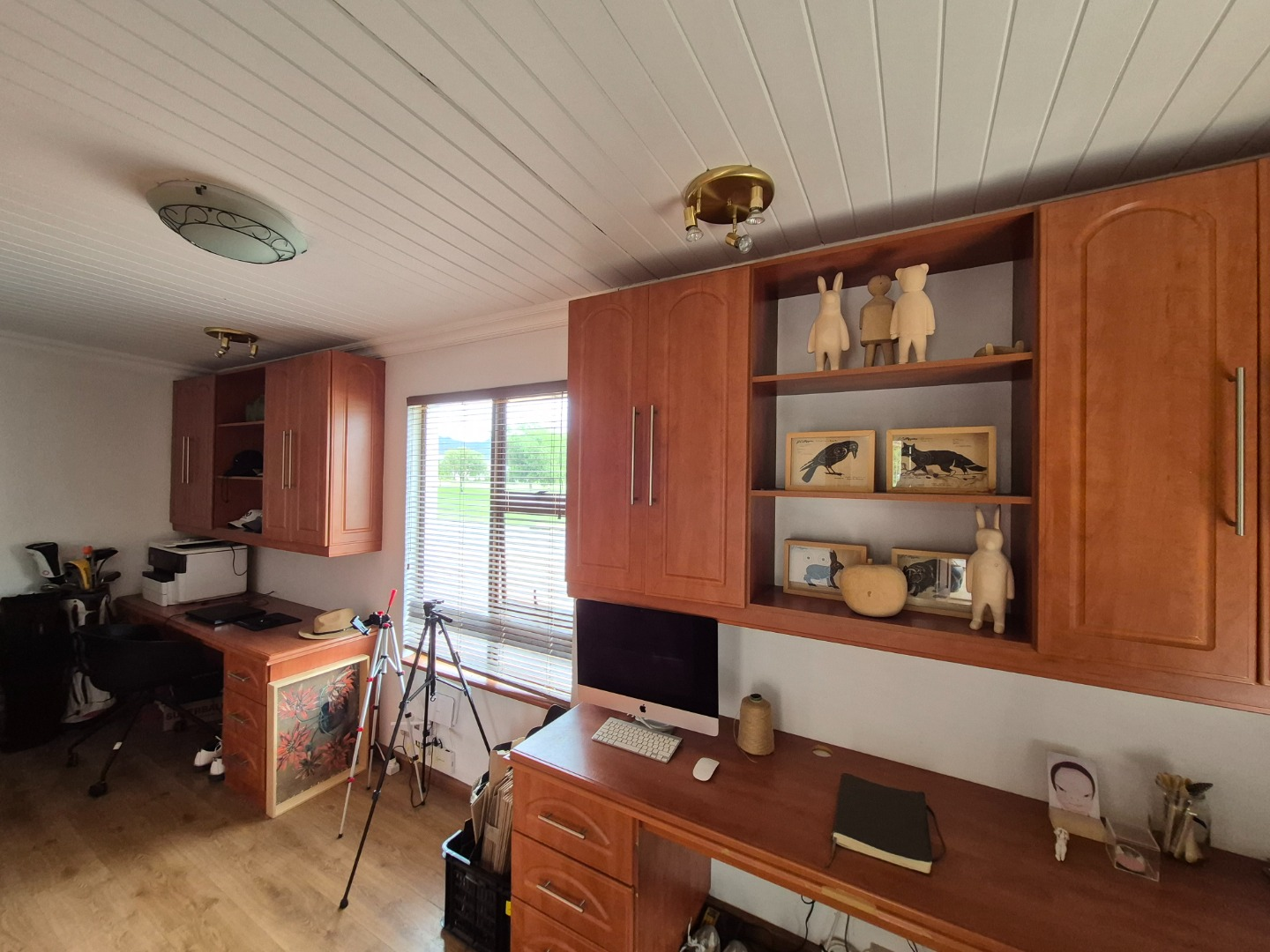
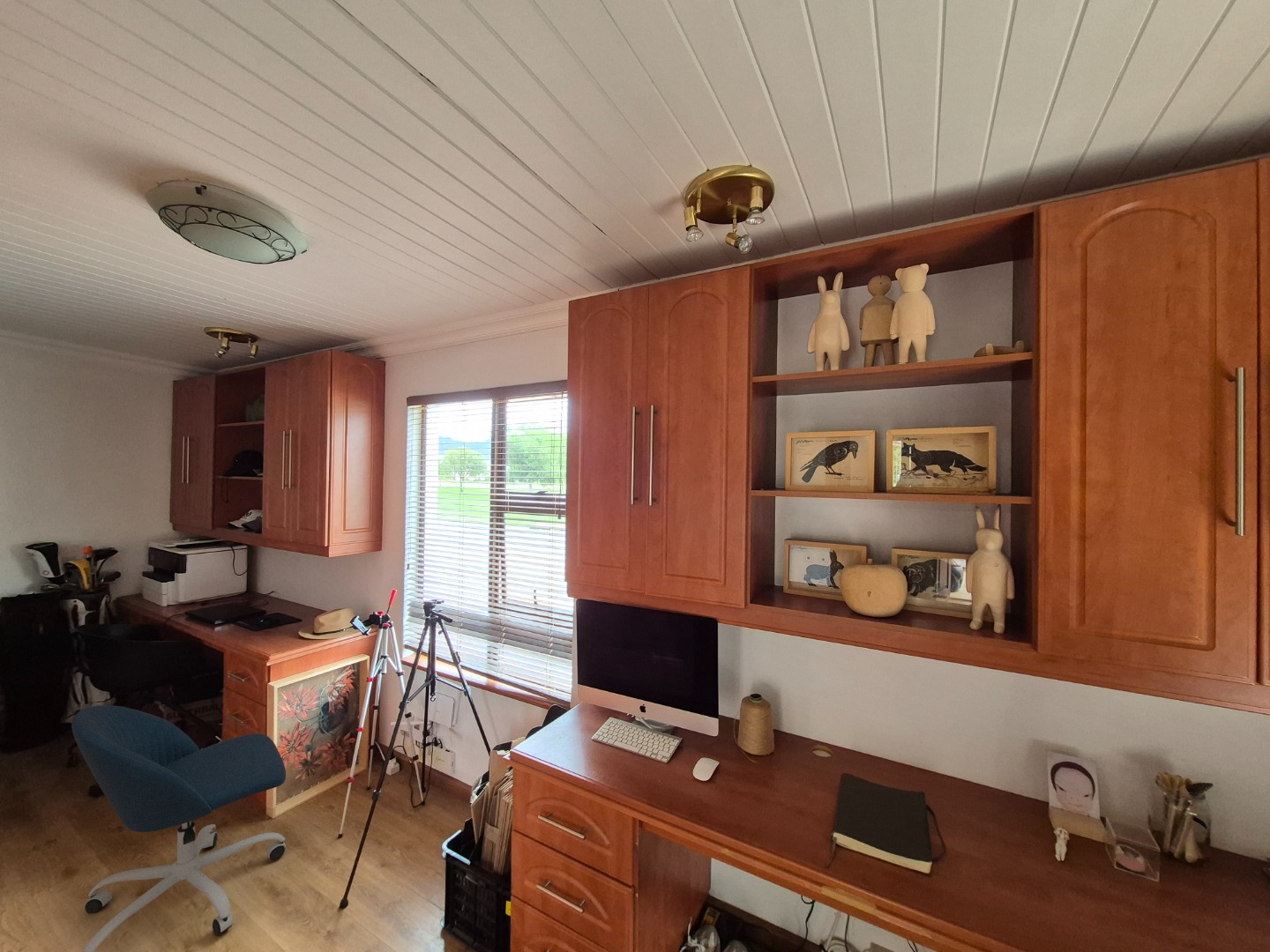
+ office chair (191, 793)
